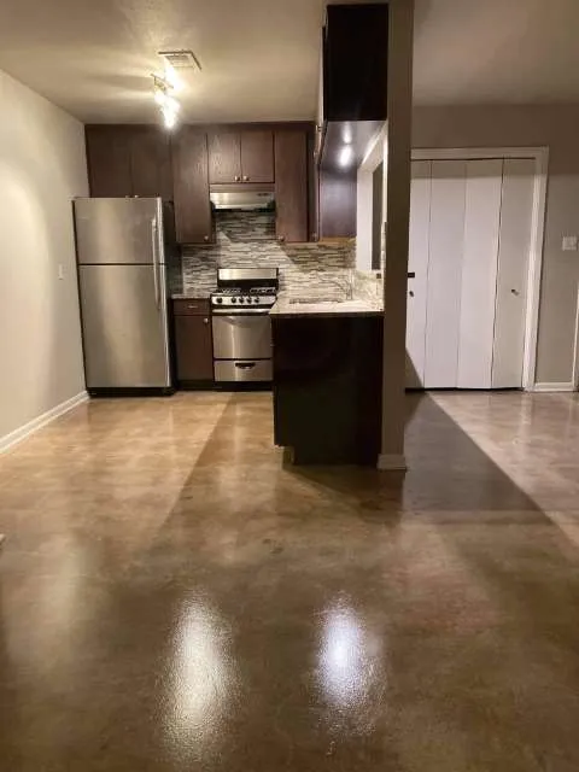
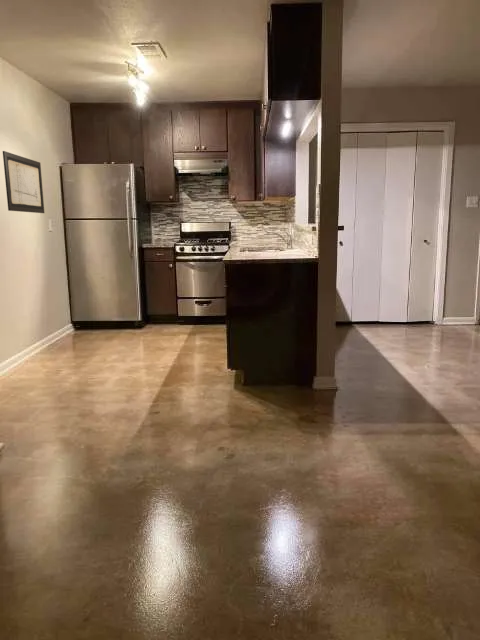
+ wall art (25, 184)
